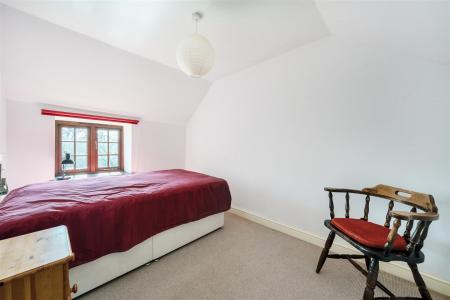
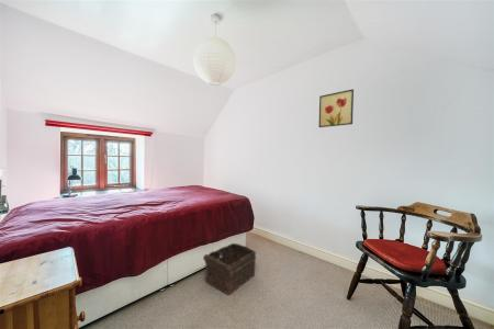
+ basket (228, 261)
+ wall art (335, 109)
